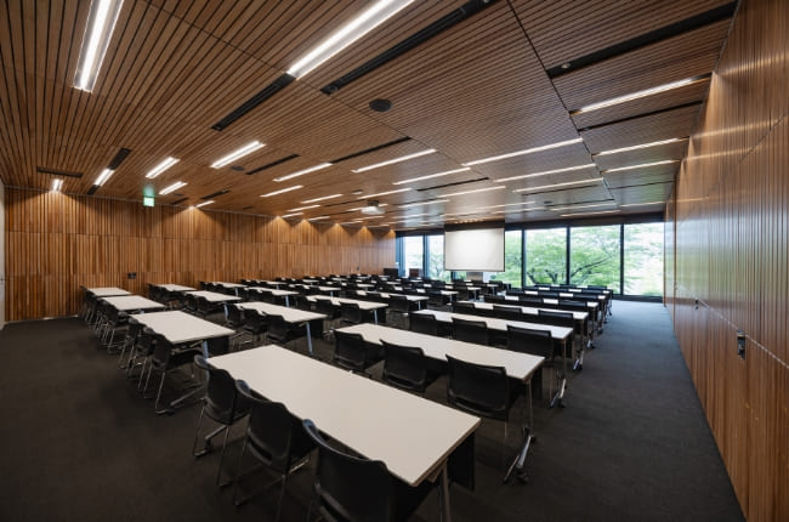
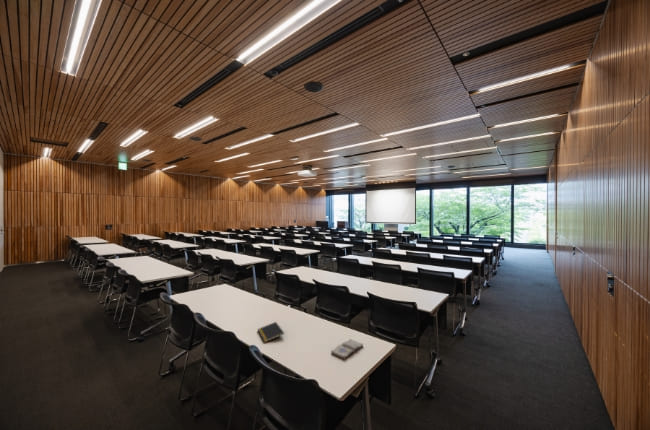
+ notepad (270, 331)
+ diary (347, 348)
